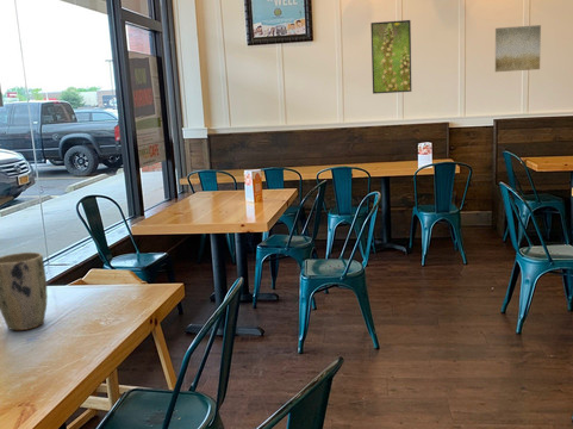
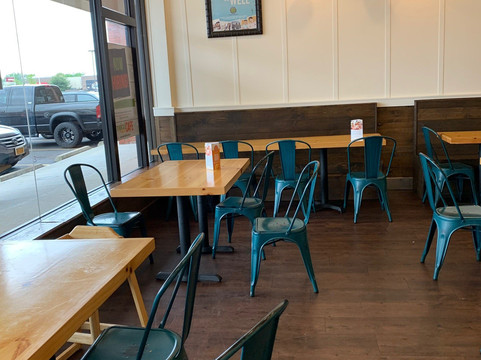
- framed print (391, 57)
- wall art (517, 49)
- plant pot (21, 291)
